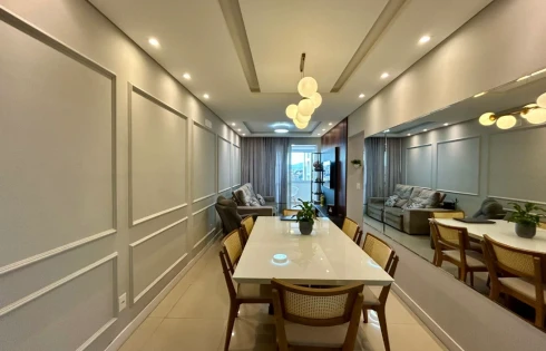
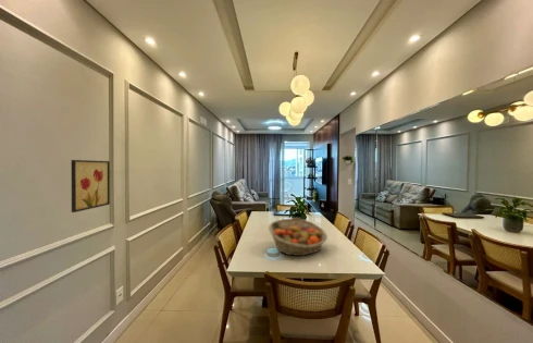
+ fruit basket (297, 235)
+ wall art (90, 184)
